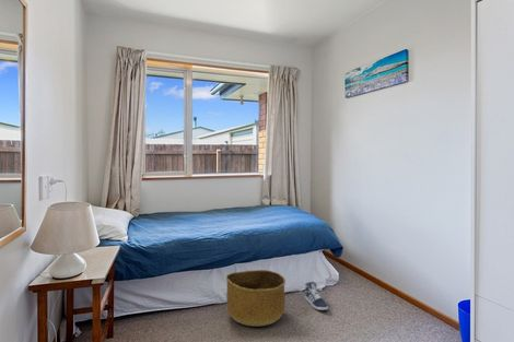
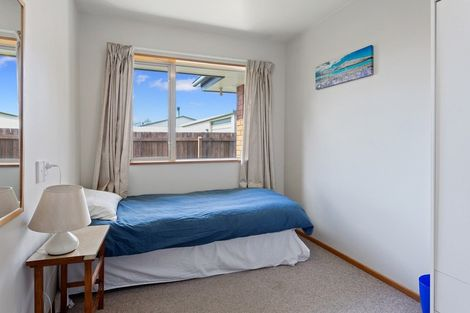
- sneaker (315, 294)
- basket (256, 296)
